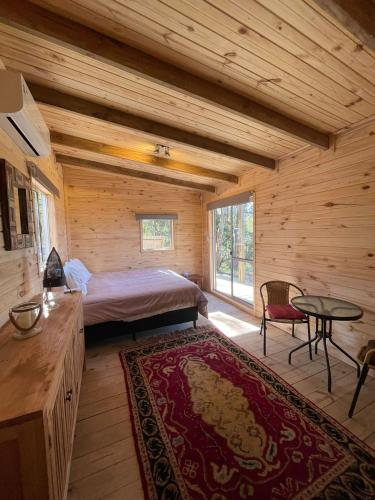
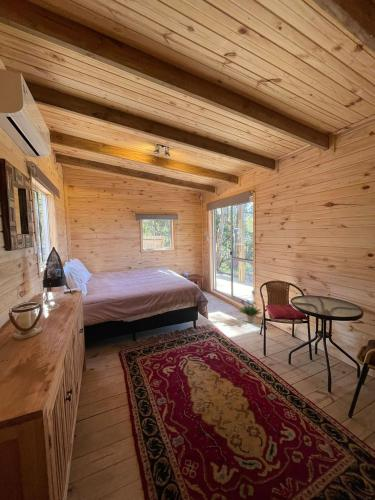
+ potted plant (251, 307)
